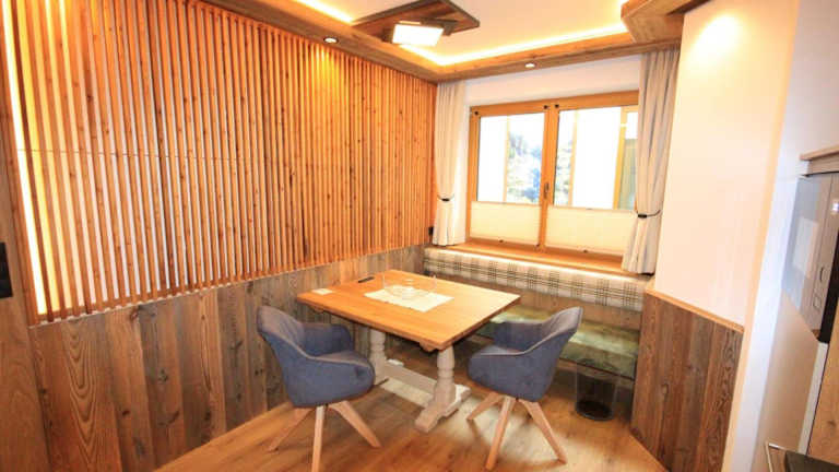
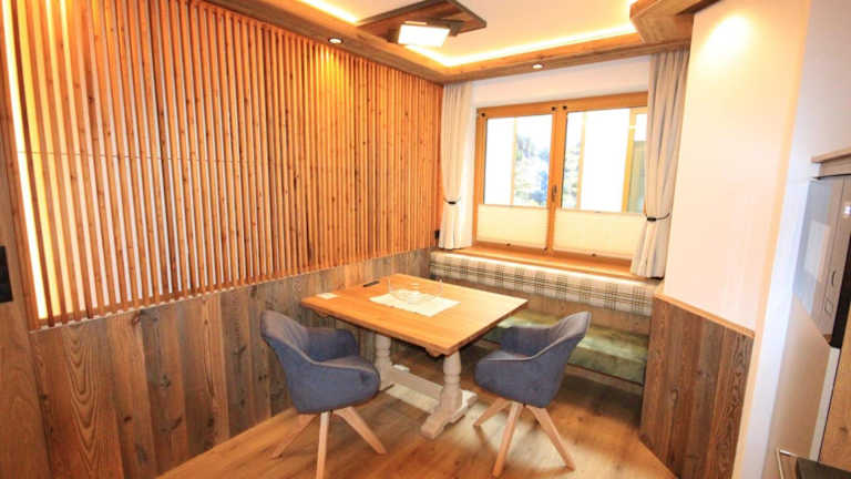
- waste bin (594, 389)
